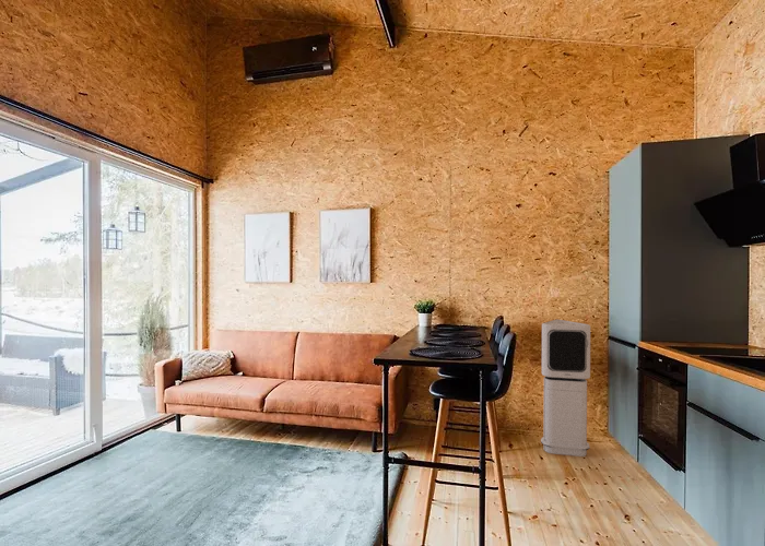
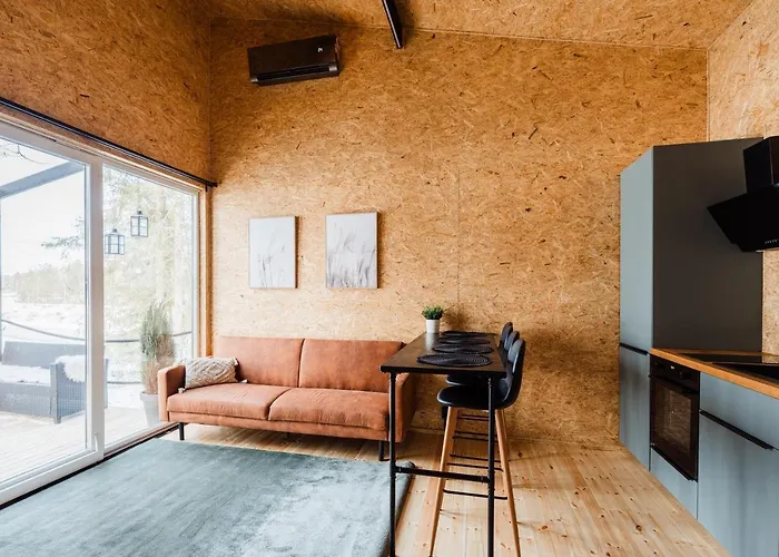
- air purifier (562, 383)
